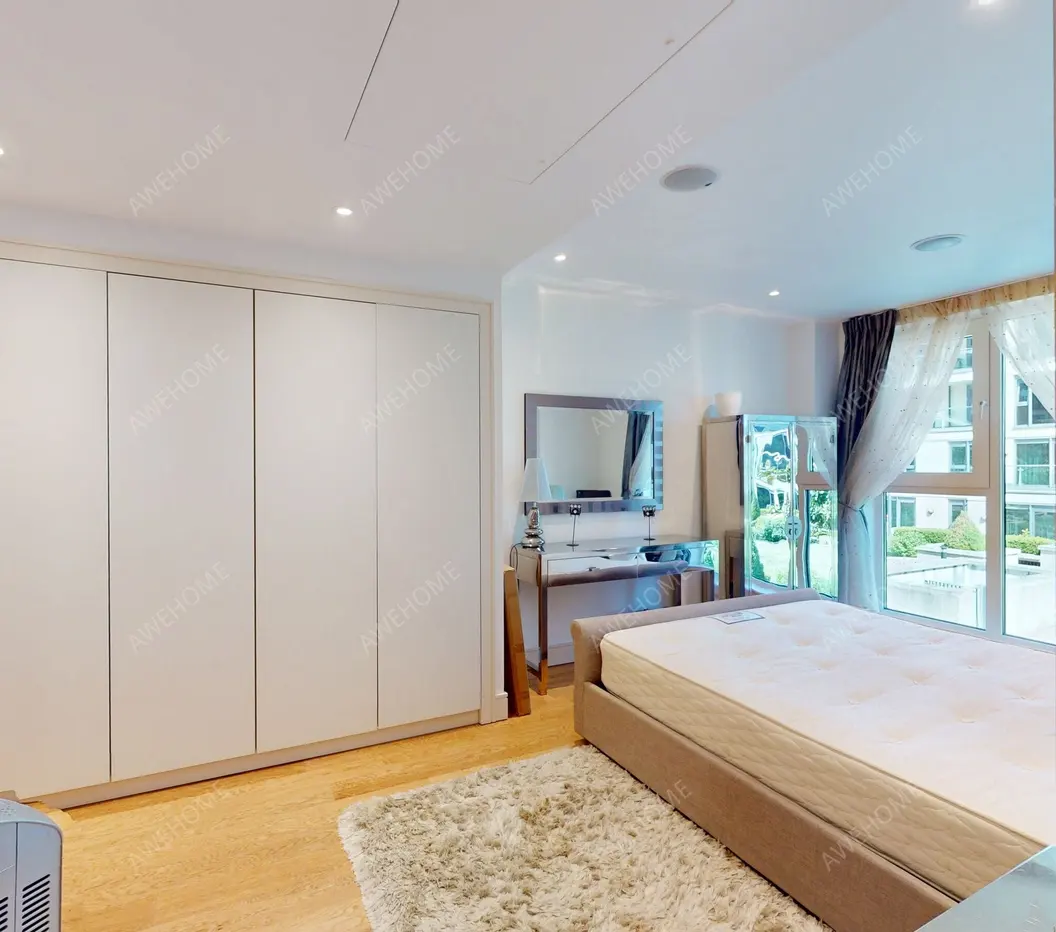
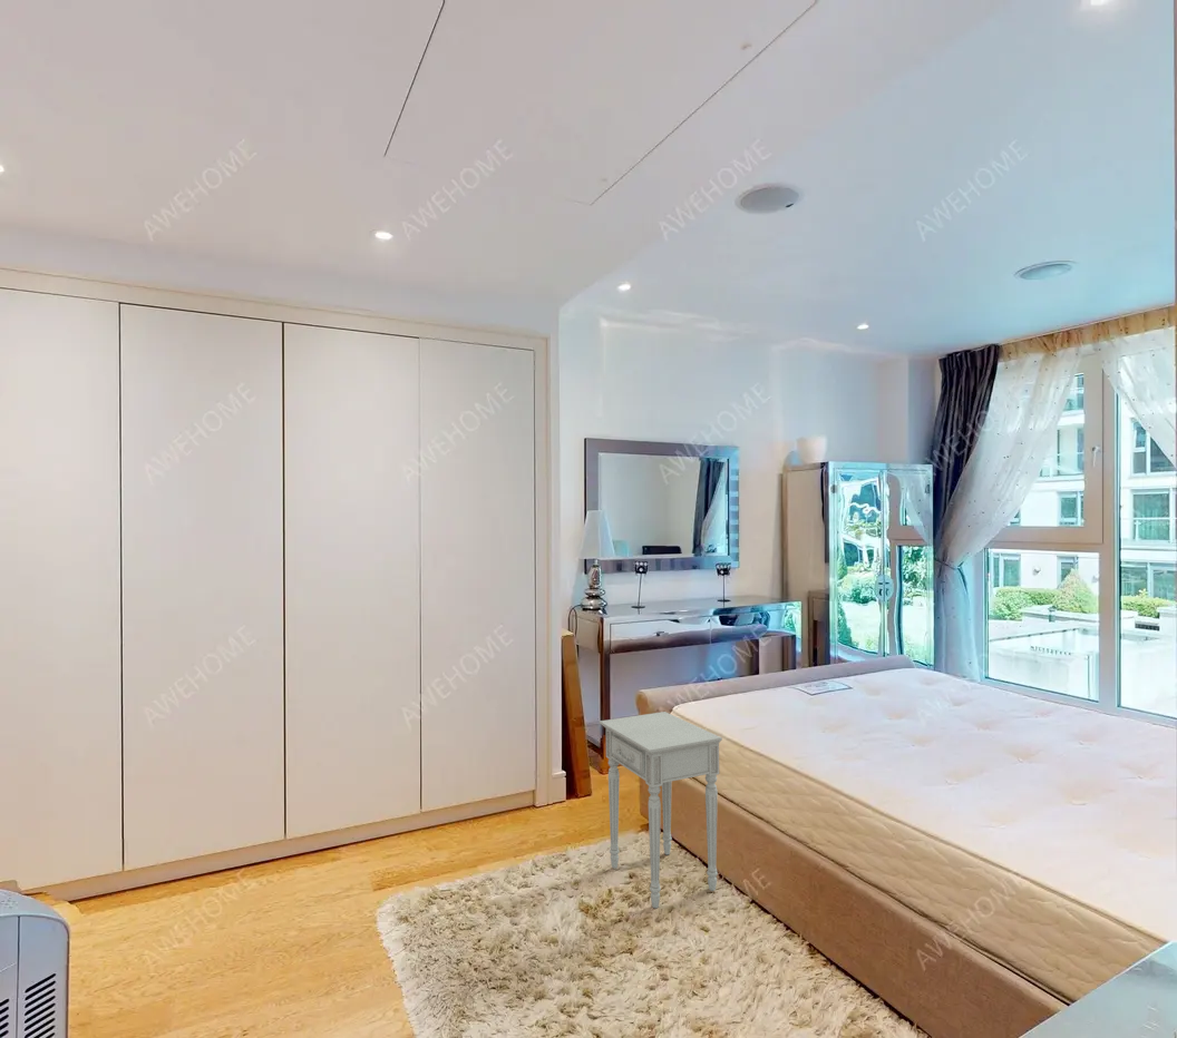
+ nightstand (658, 803)
